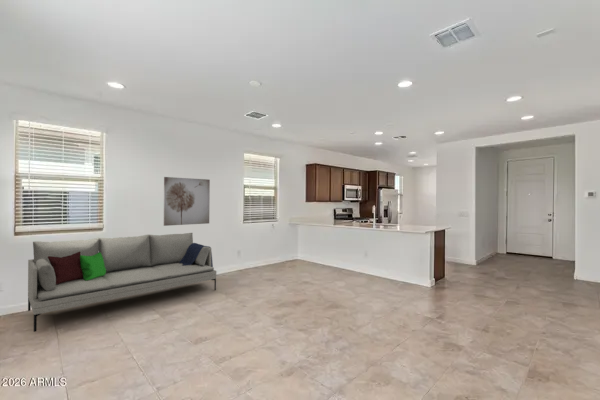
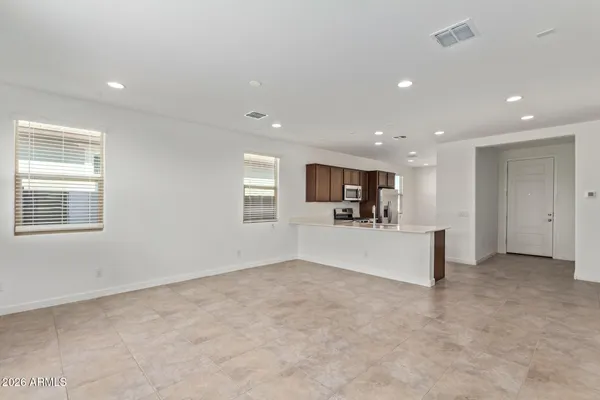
- wall art (187, 201)
- sofa (135, 267)
